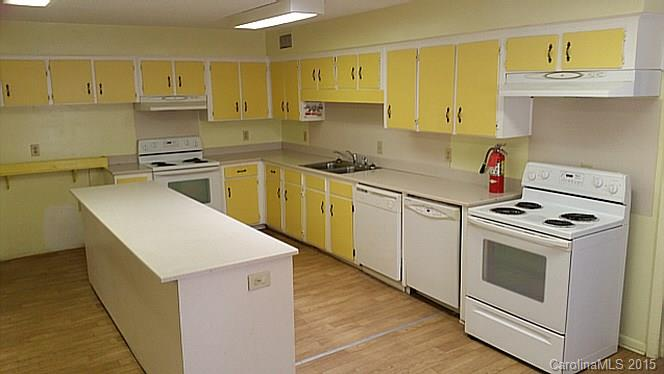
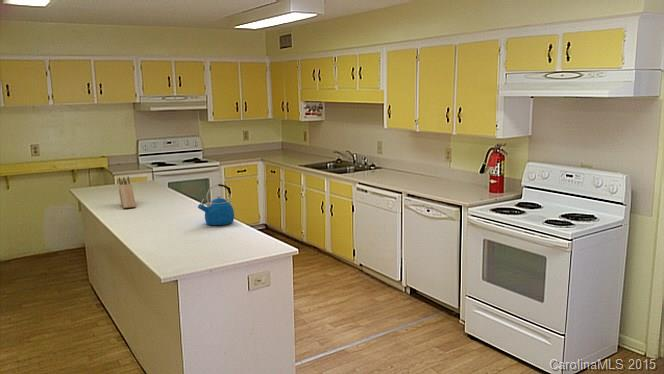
+ kettle (215, 203)
+ knife block (126, 191)
